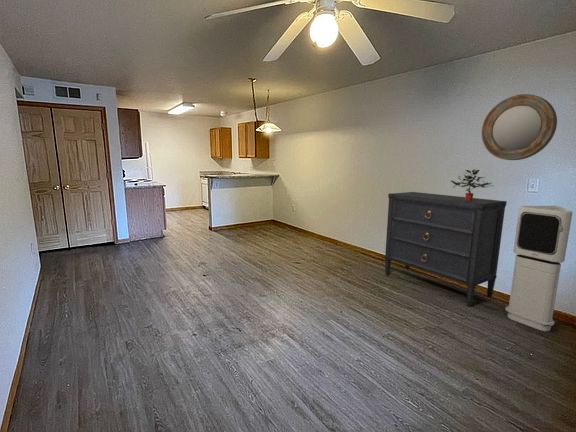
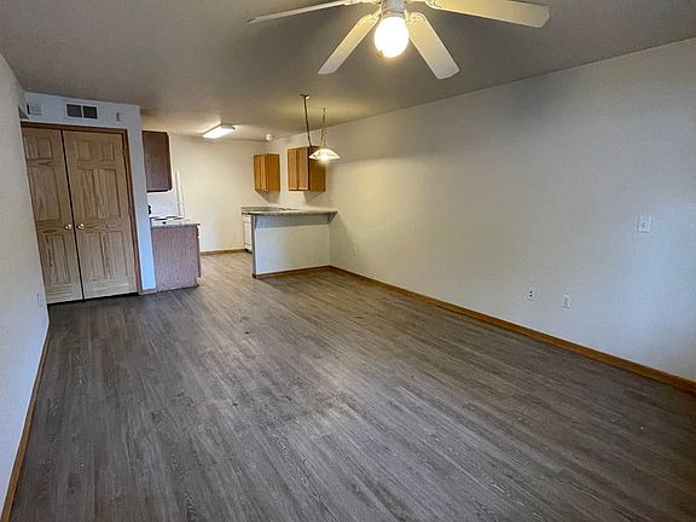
- potted plant (470, 184)
- home mirror (516, 128)
- dresser (437, 242)
- air purifier (541, 265)
